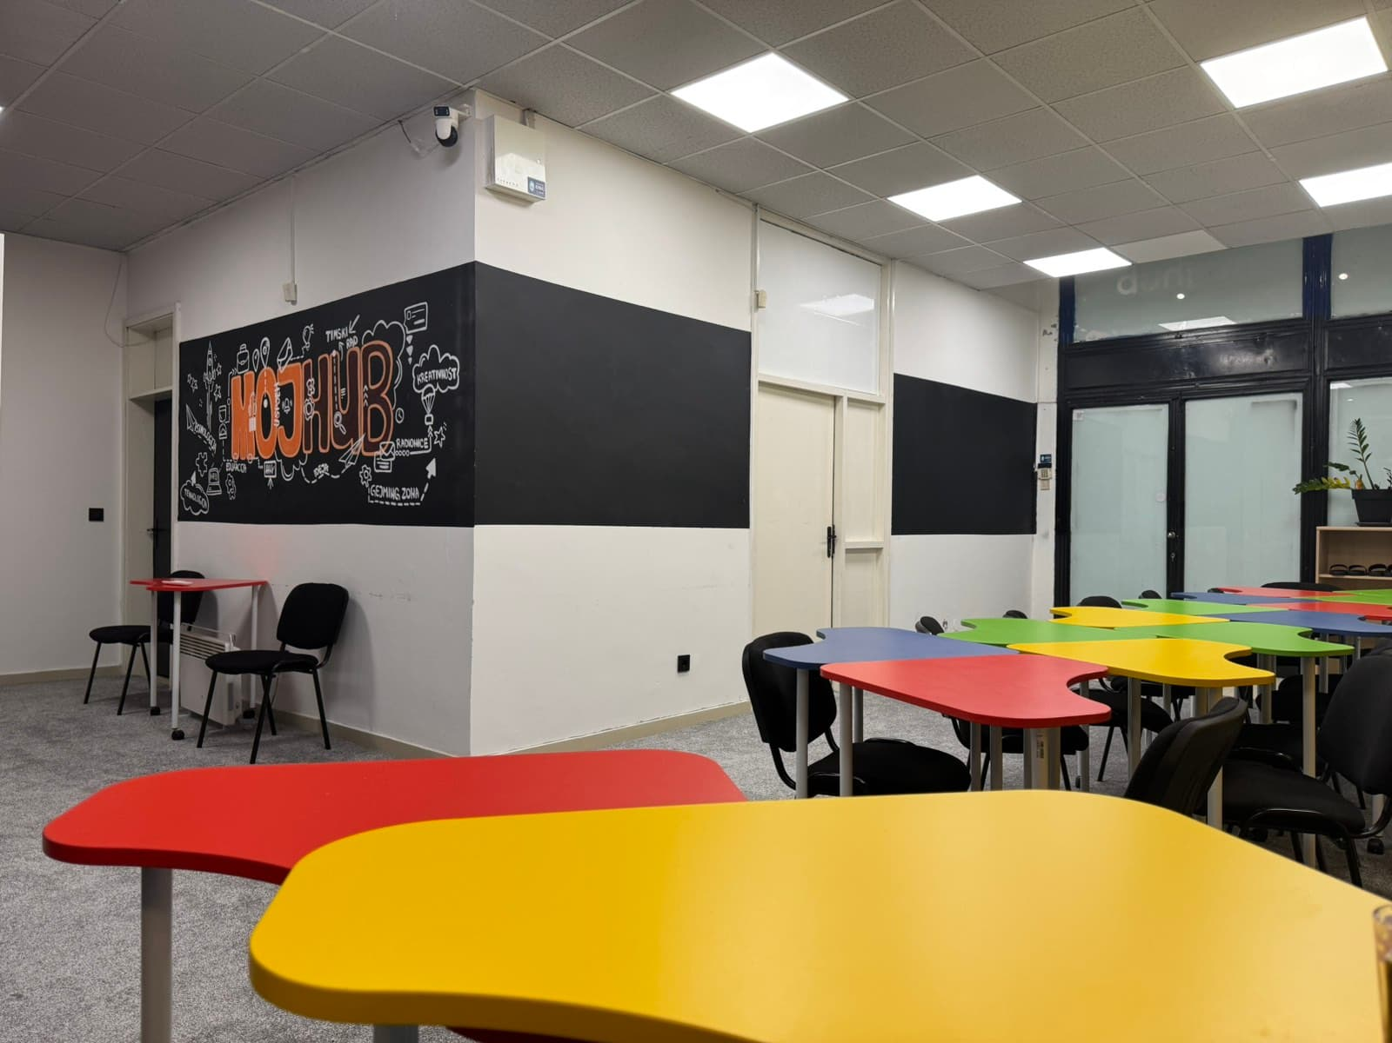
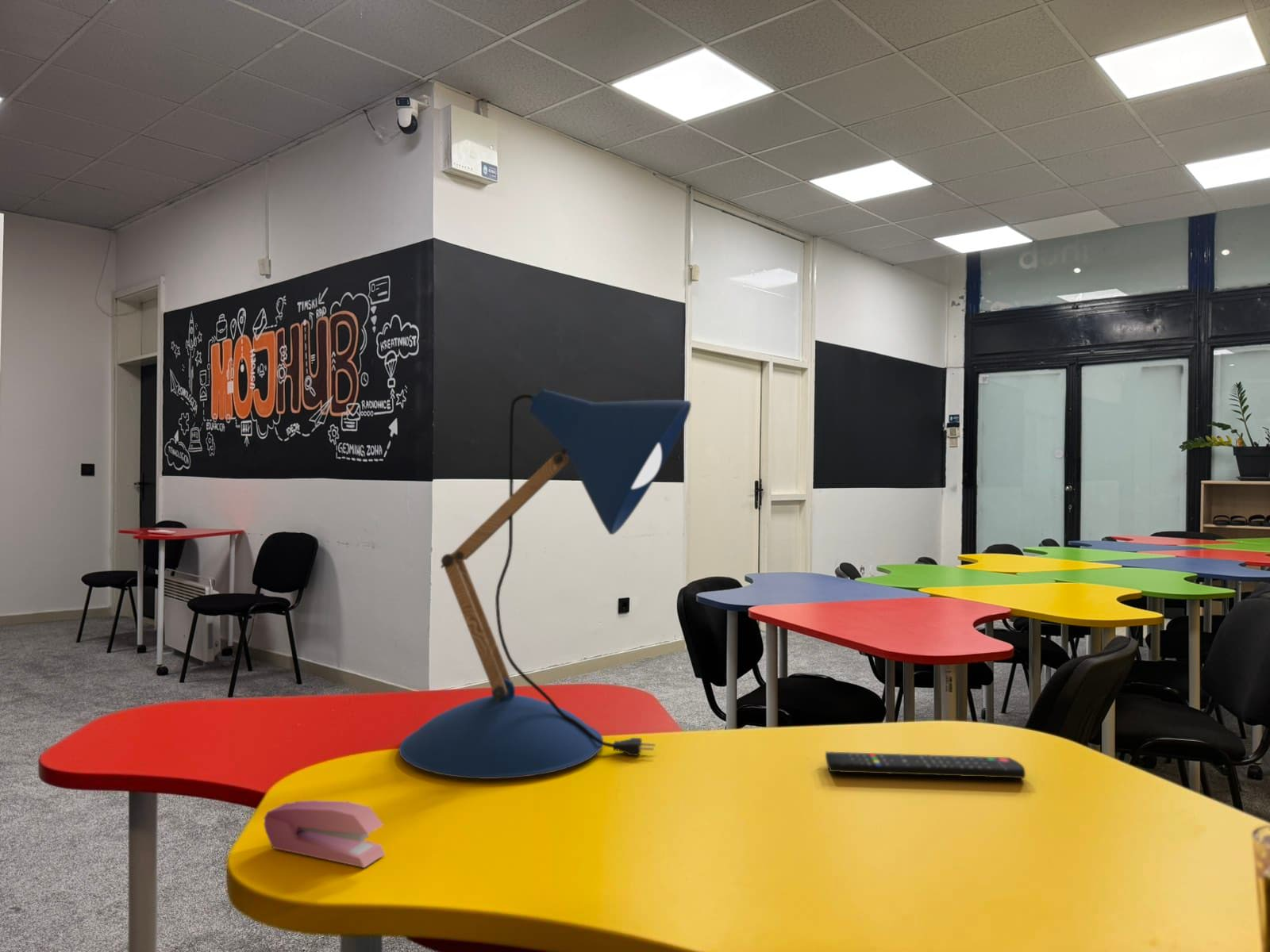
+ stapler (322, 826)
+ desk lamp (510, 557)
+ remote control (924, 766)
